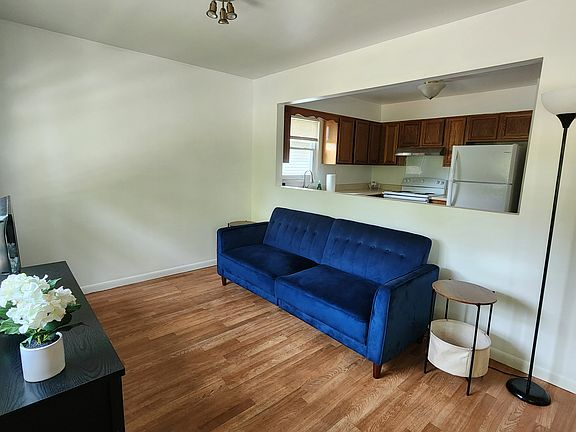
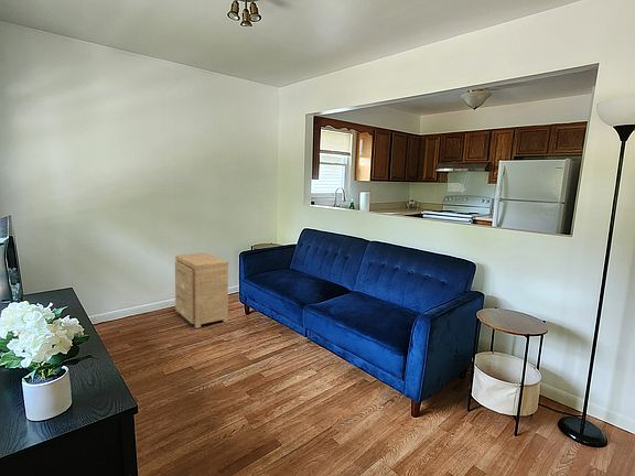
+ side table (198, 288)
